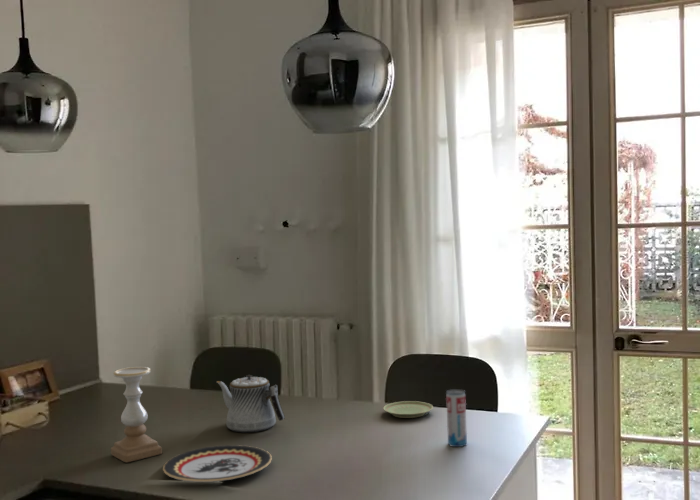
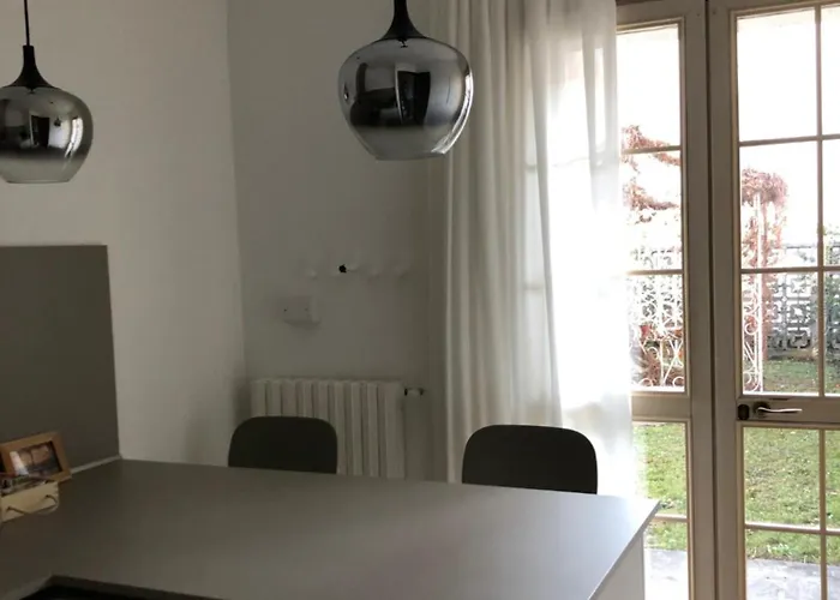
- plate (218, 465)
- beverage can (456, 418)
- candle holder (134, 412)
- teapot (249, 400)
- plate (408, 410)
